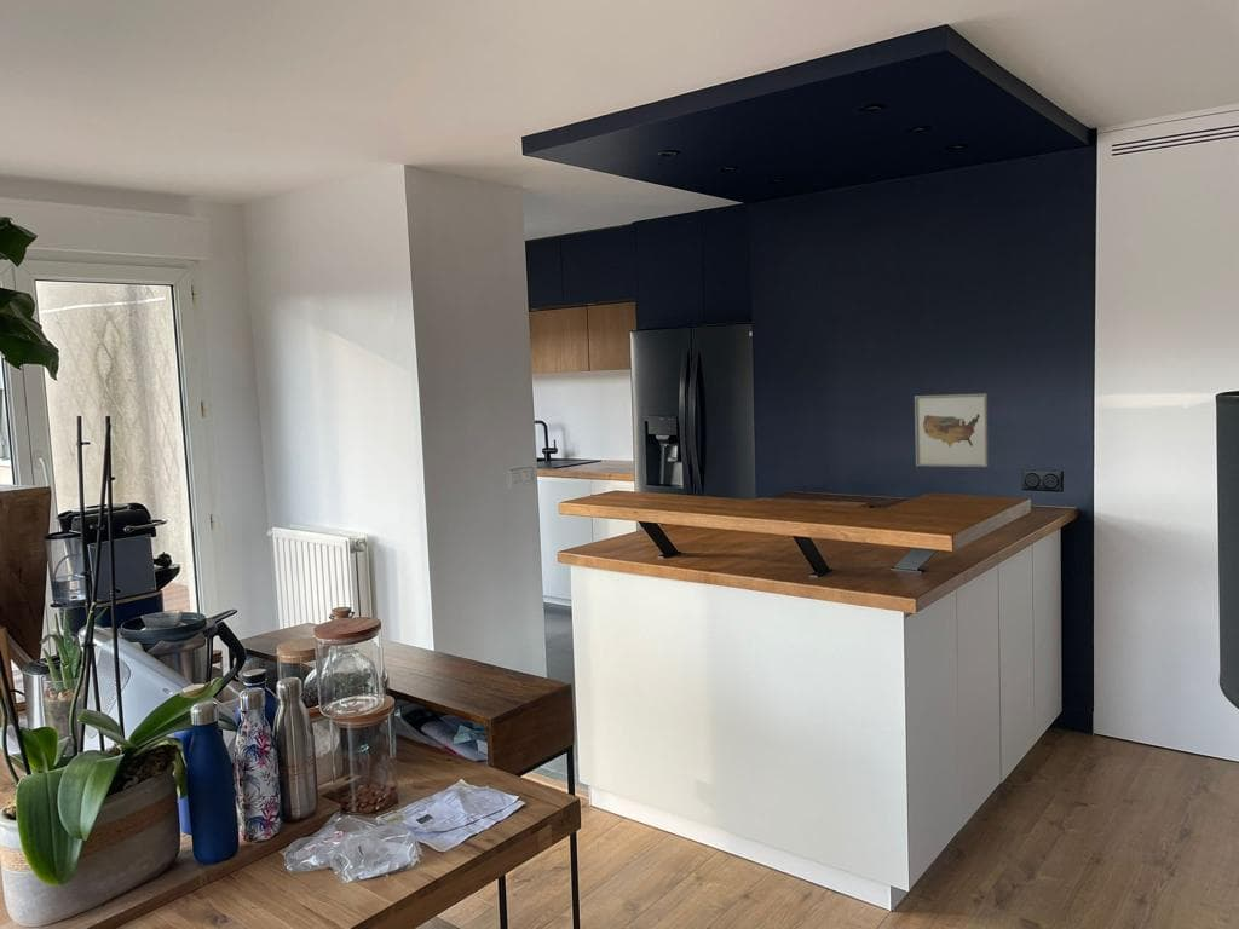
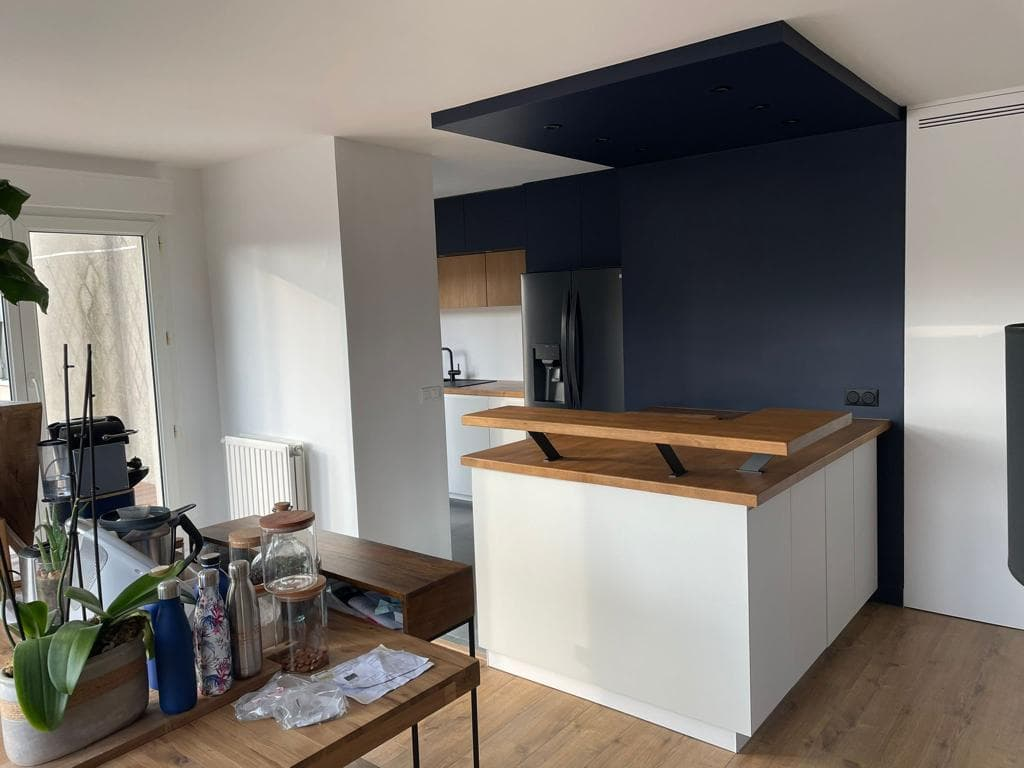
- wall art (950, 431)
